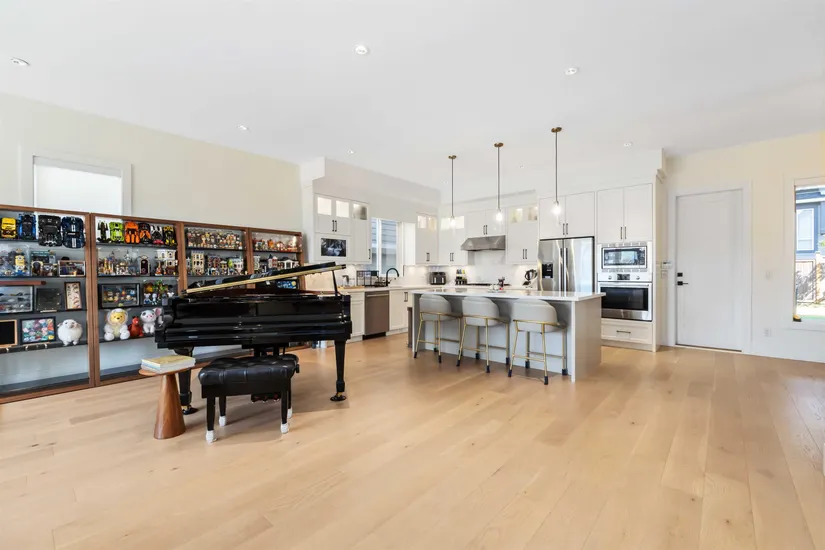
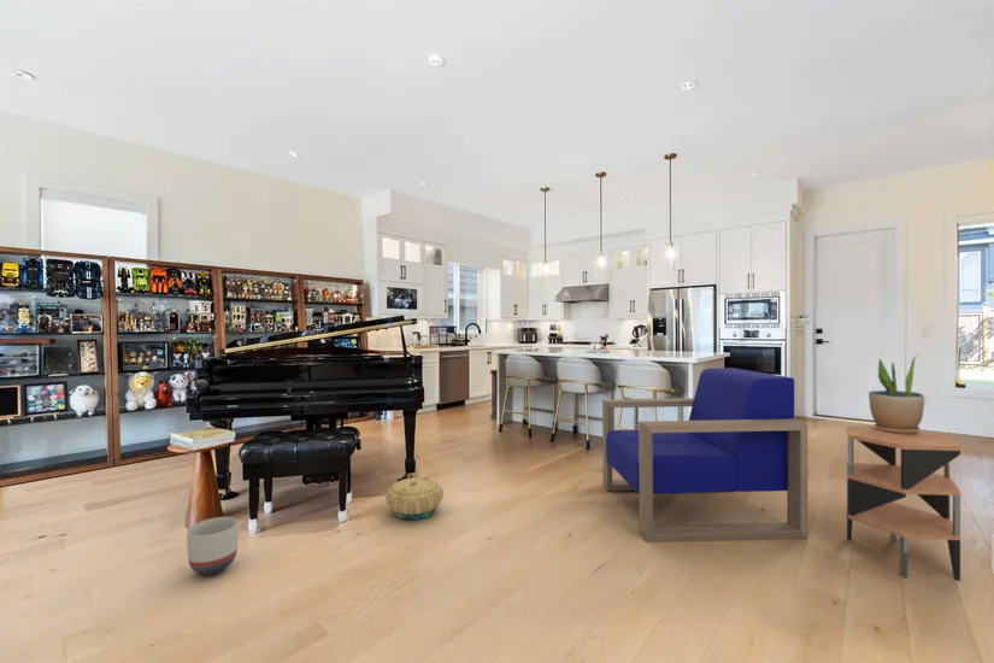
+ side table (898, 495)
+ potted plant (895, 391)
+ planter (213, 547)
+ armchair (690, 440)
+ basket (414, 497)
